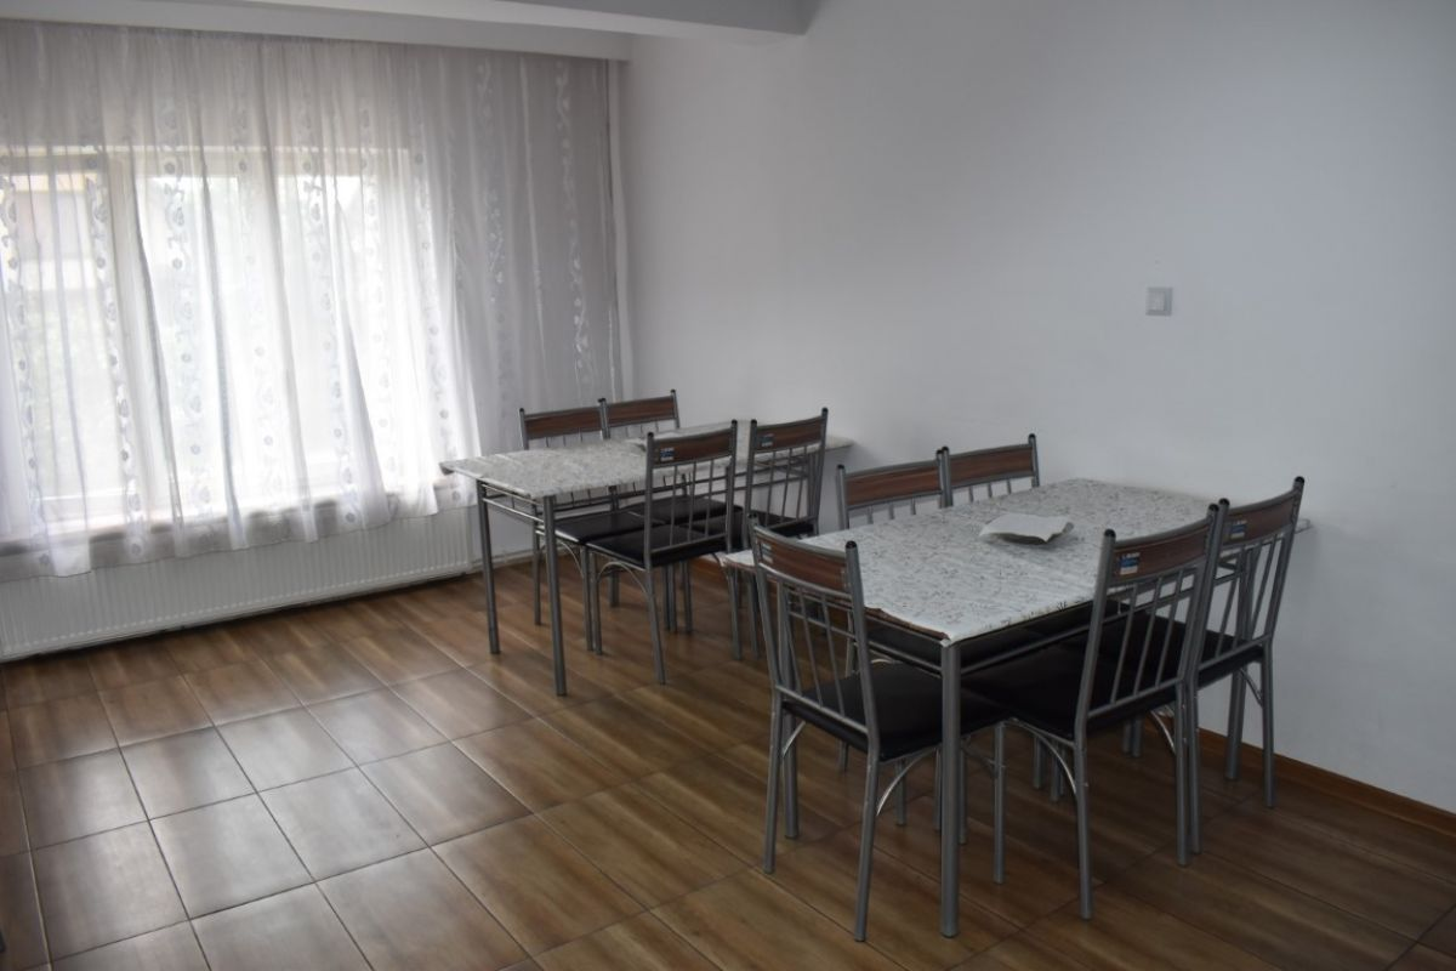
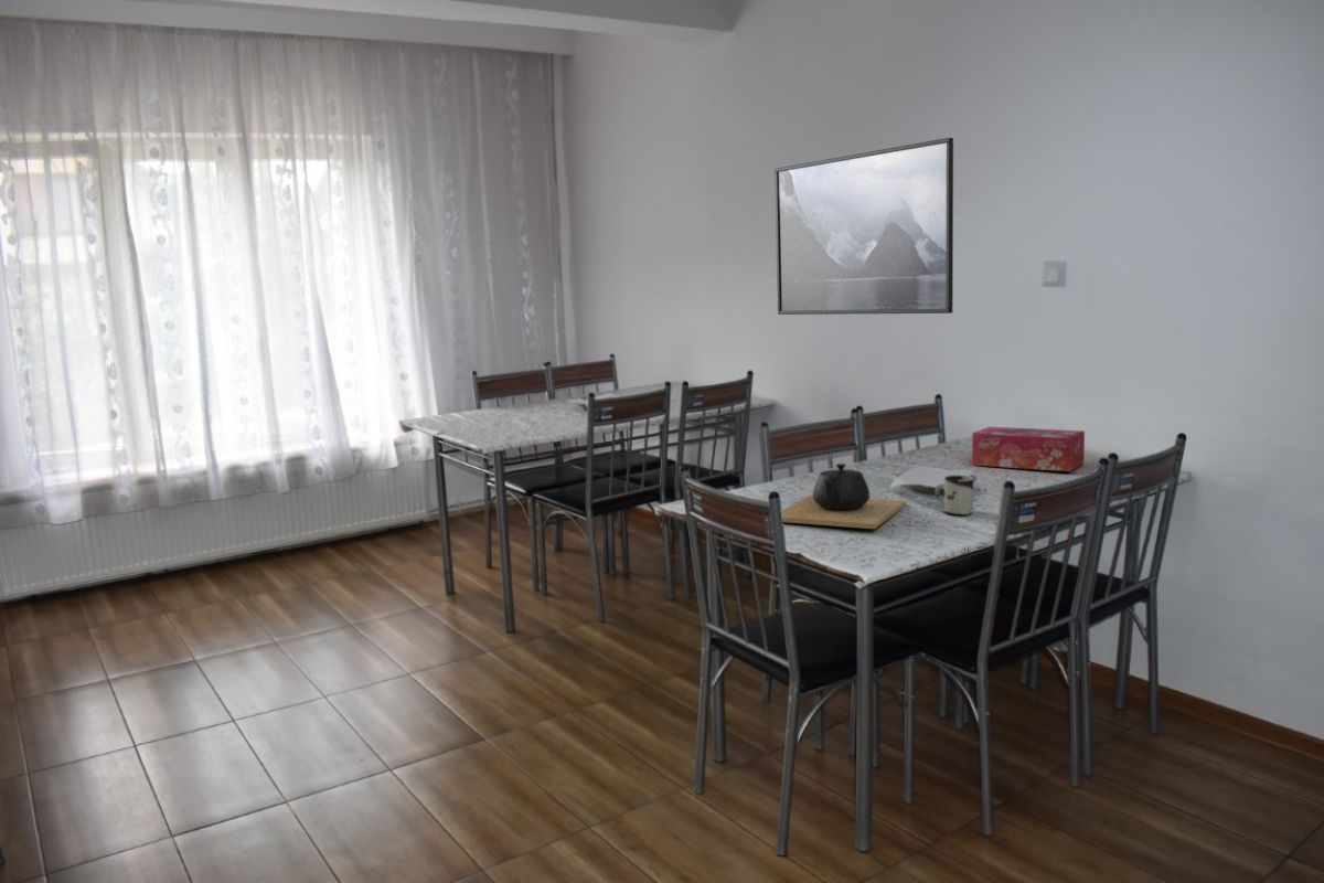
+ cup (953, 493)
+ teapot (840, 489)
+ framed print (856, 235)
+ tissue box (1027, 448)
